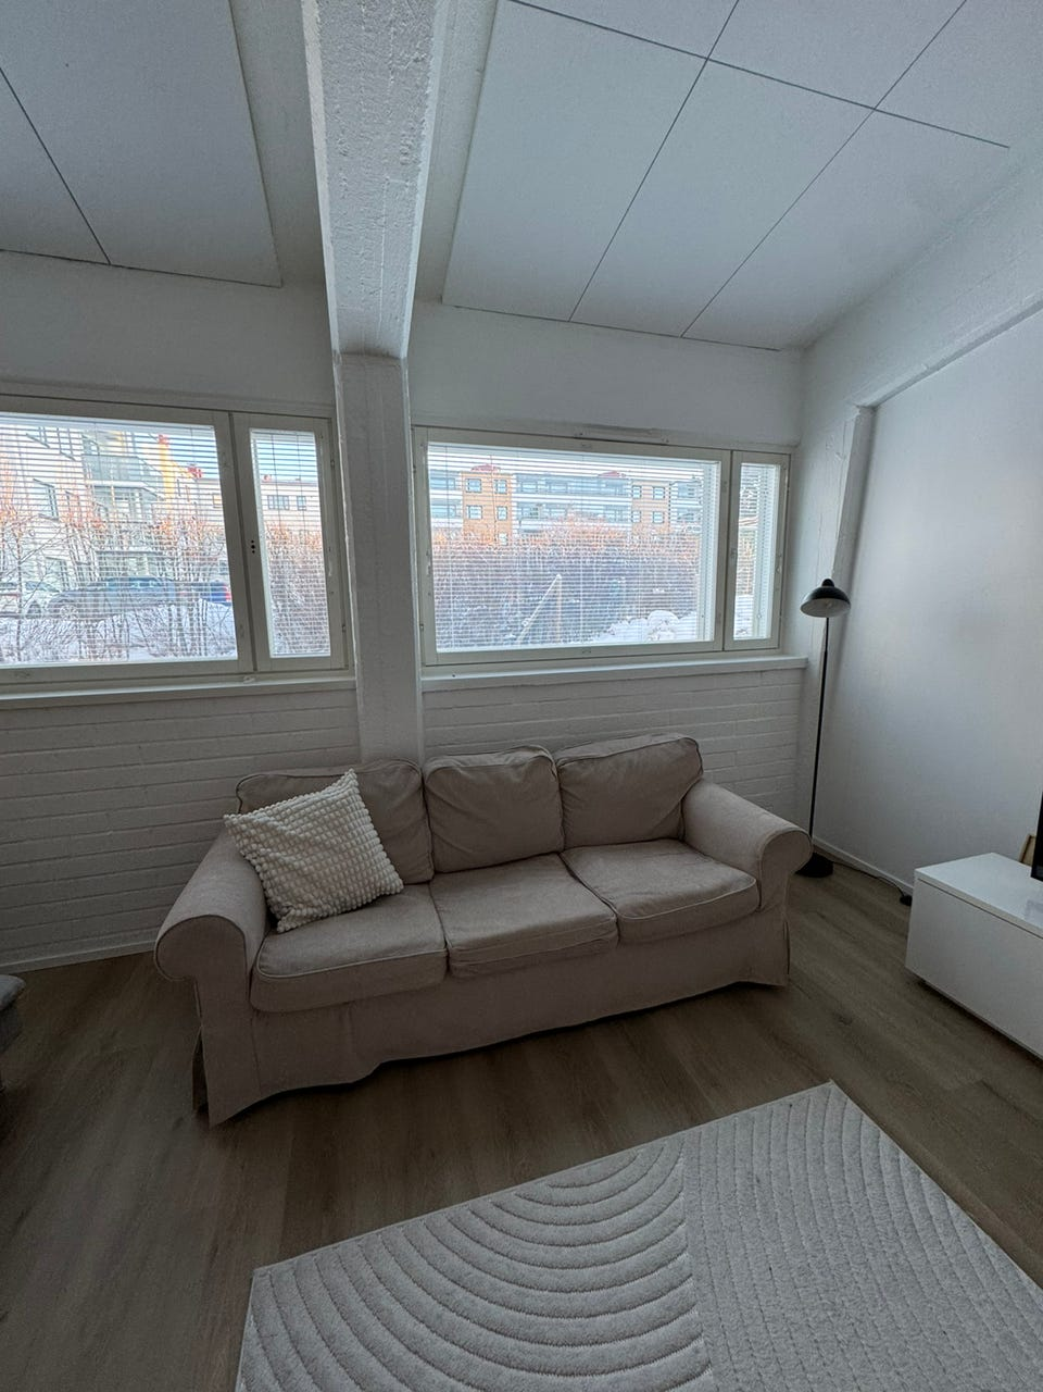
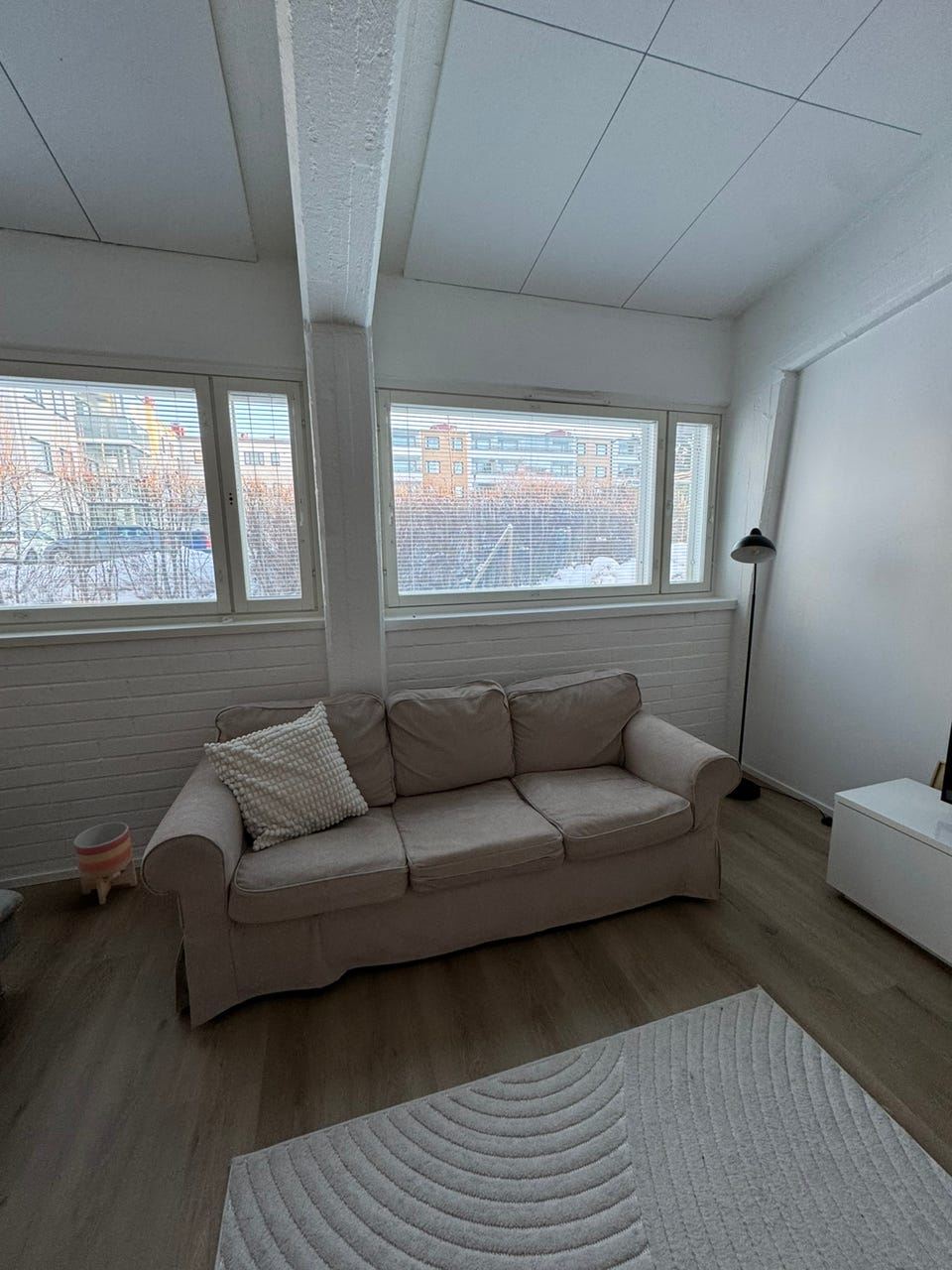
+ planter (106, 861)
